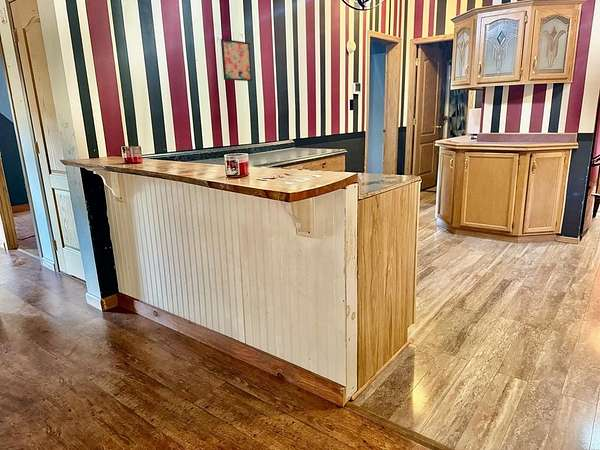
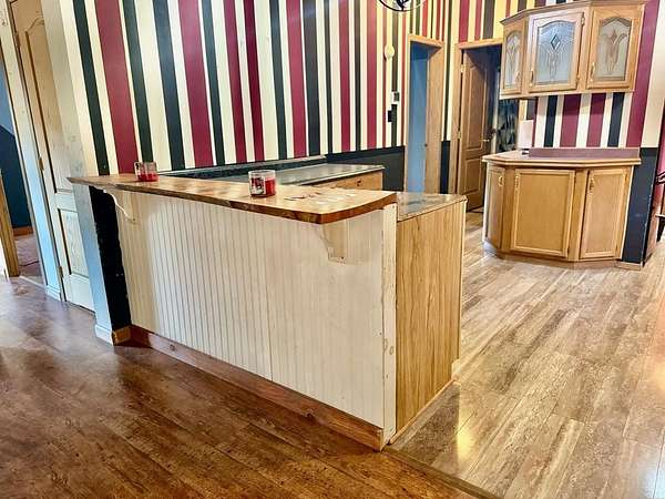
- wall art (236, 60)
